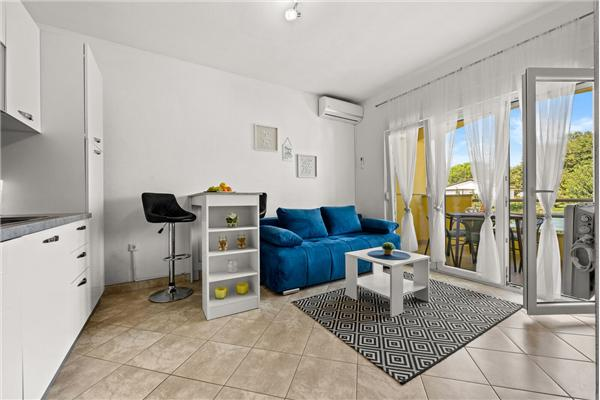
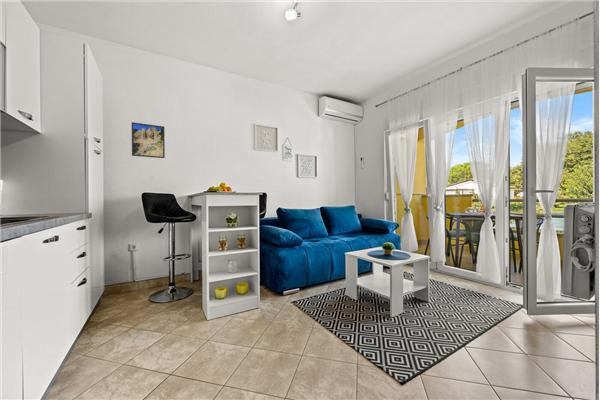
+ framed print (148, 140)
